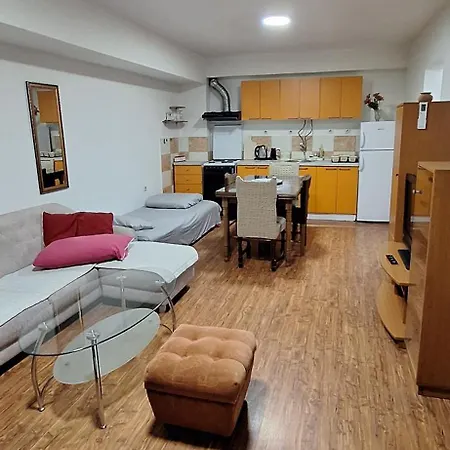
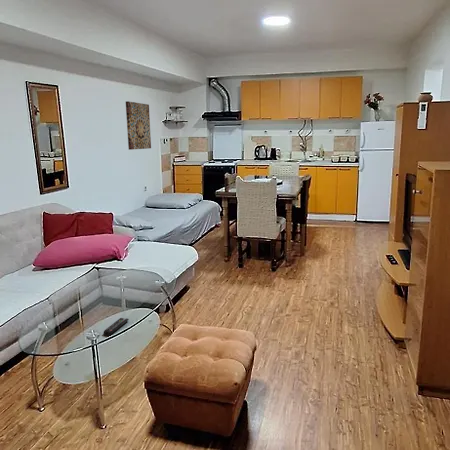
+ wall art (139, 126)
+ remote control (116, 325)
